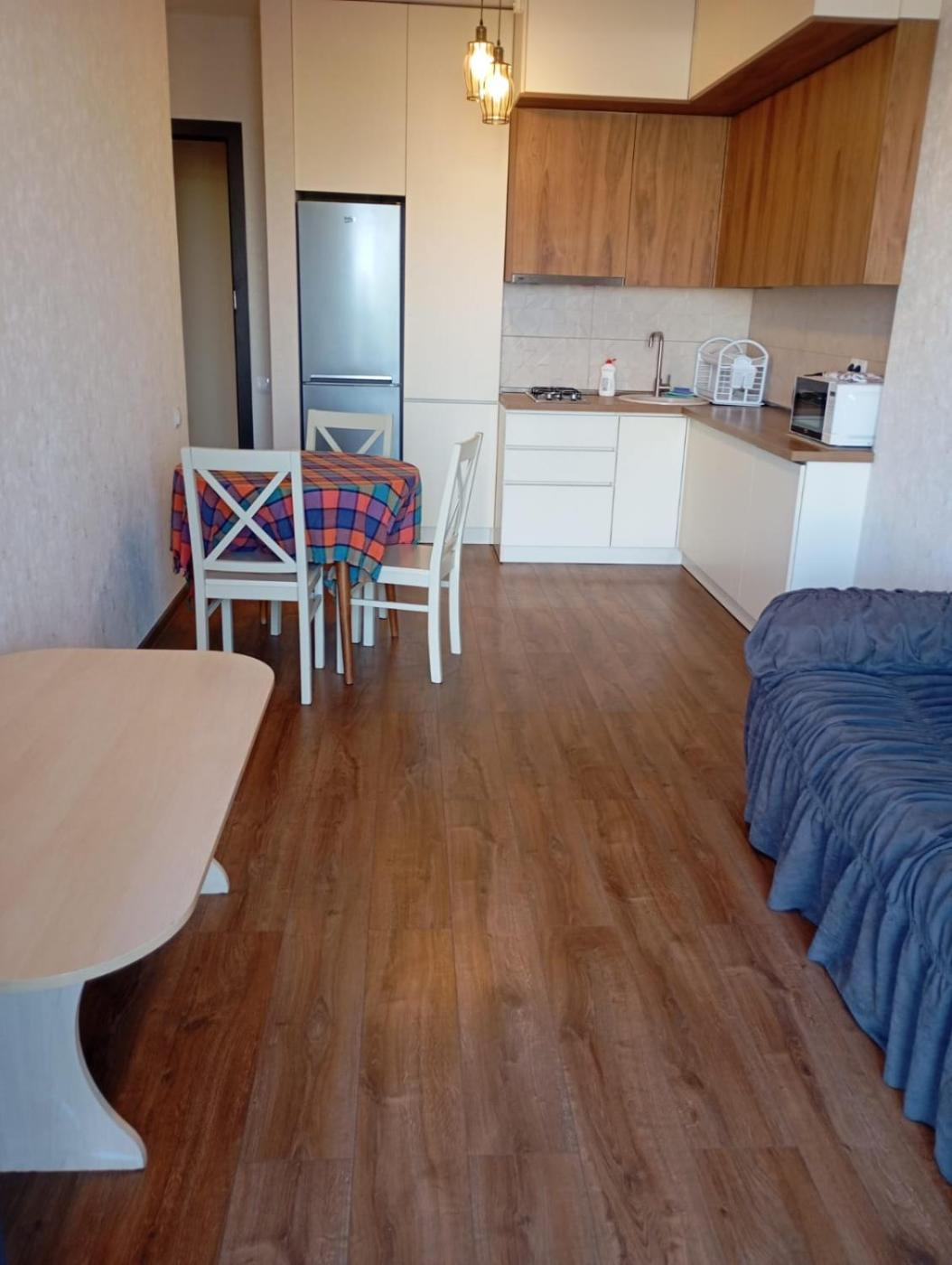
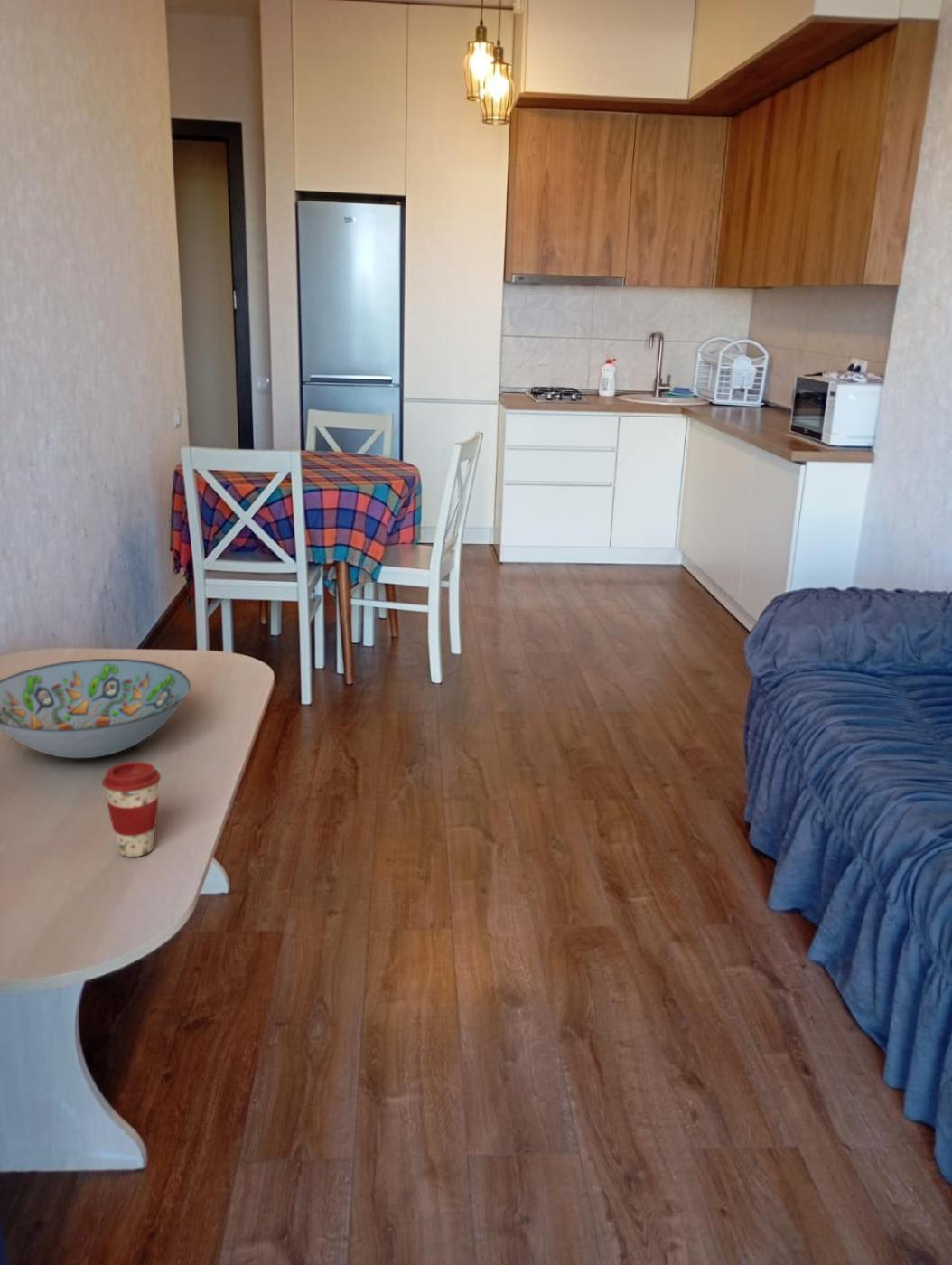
+ decorative bowl (89, 719)
+ coffee cup (134, 810)
